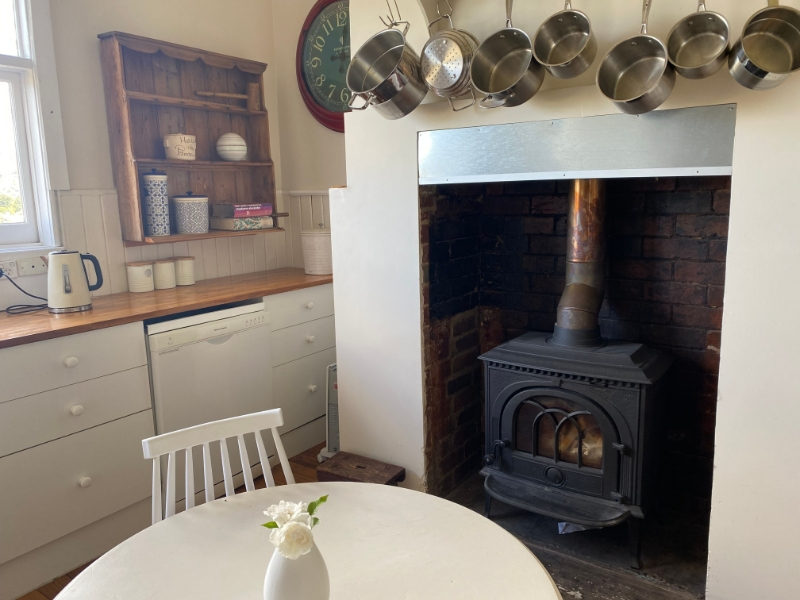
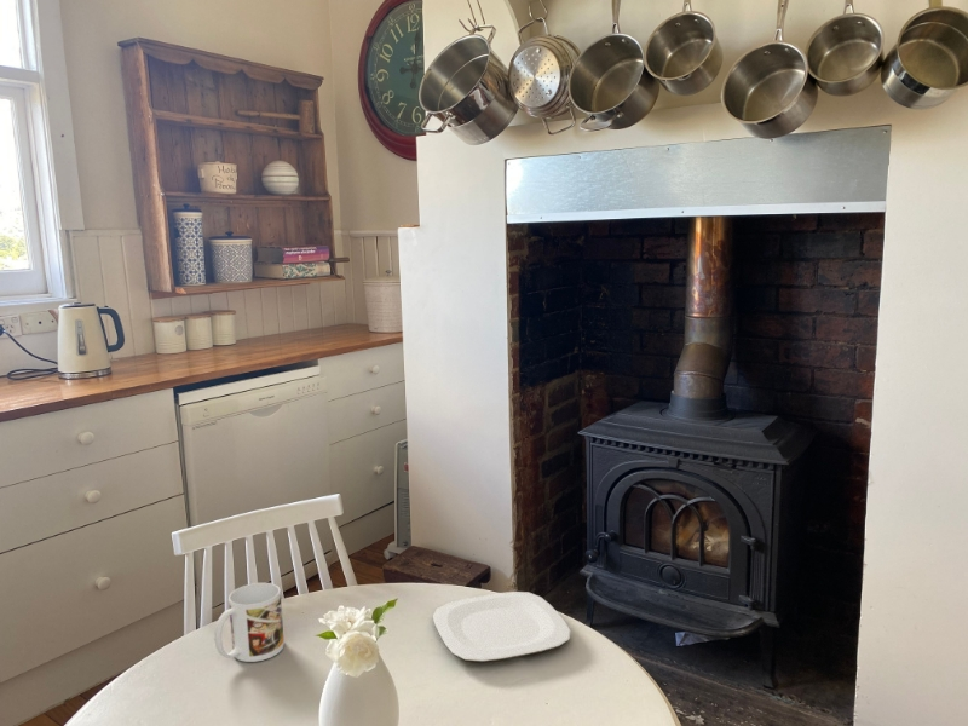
+ plate (500, 626)
+ mug (247, 626)
